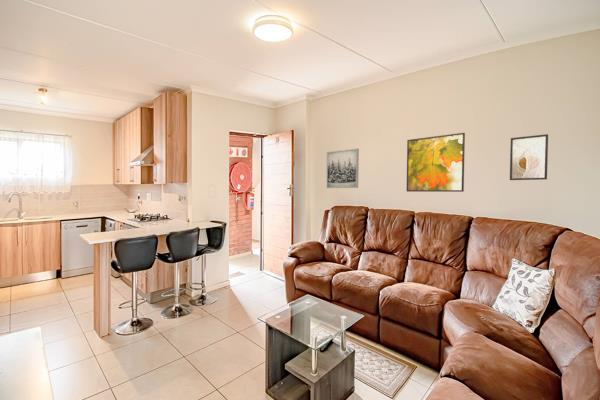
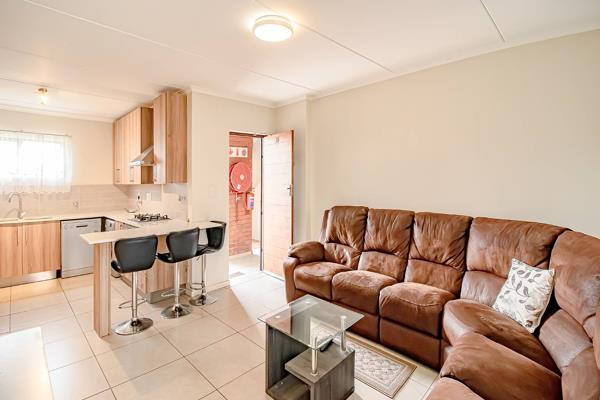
- wall art (341, 169)
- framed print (528, 158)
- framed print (433, 164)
